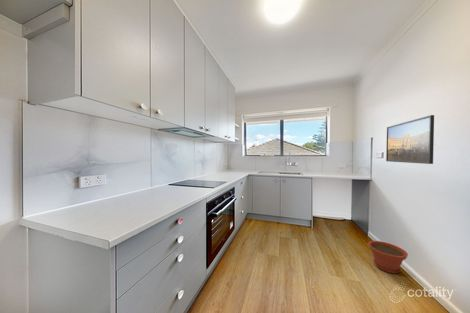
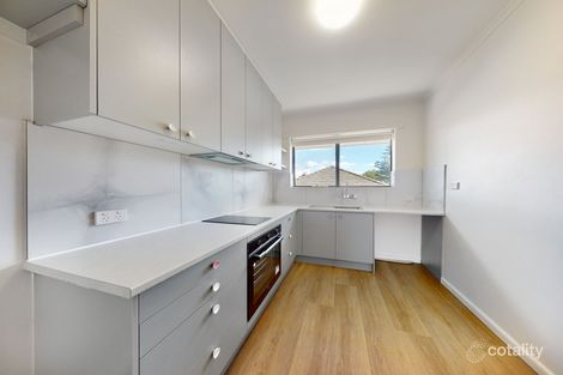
- plant pot (386, 257)
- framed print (405, 142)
